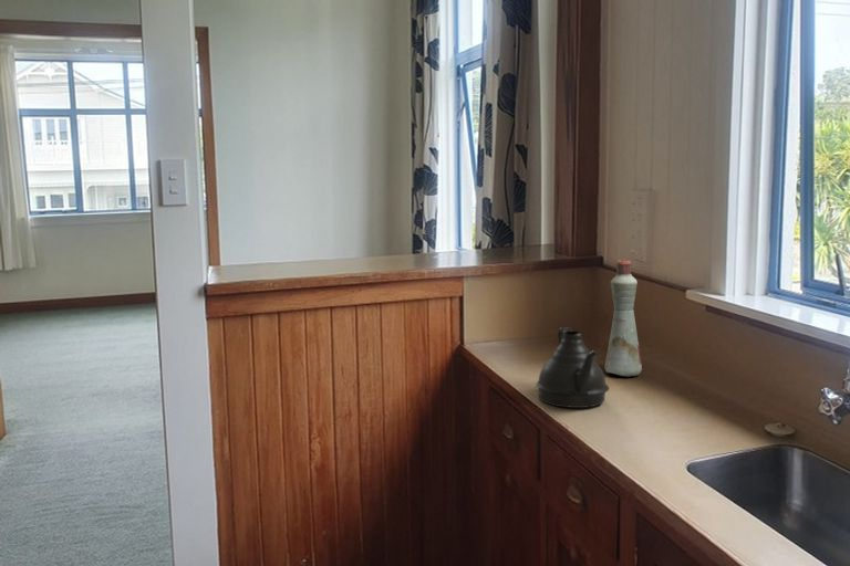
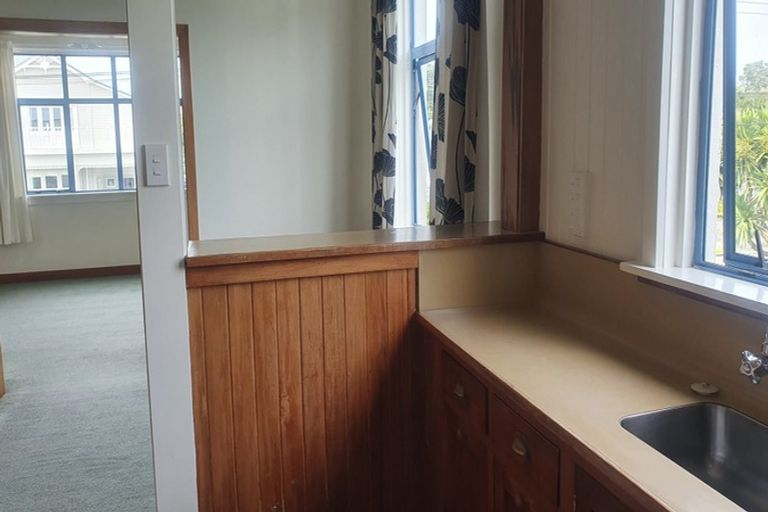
- bottle (622, 316)
- teapot (574, 368)
